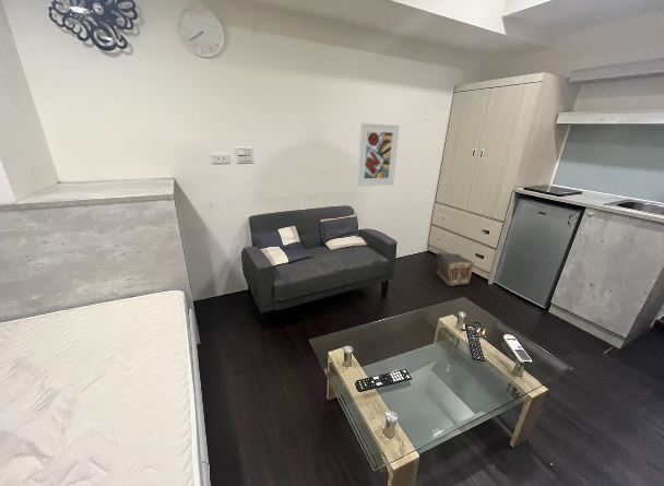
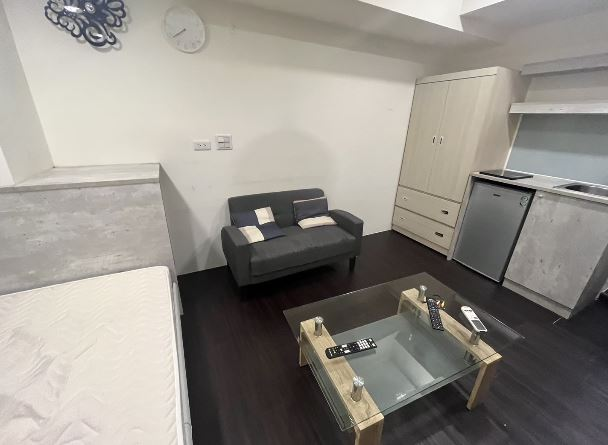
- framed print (378, 155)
- pouch (453, 268)
